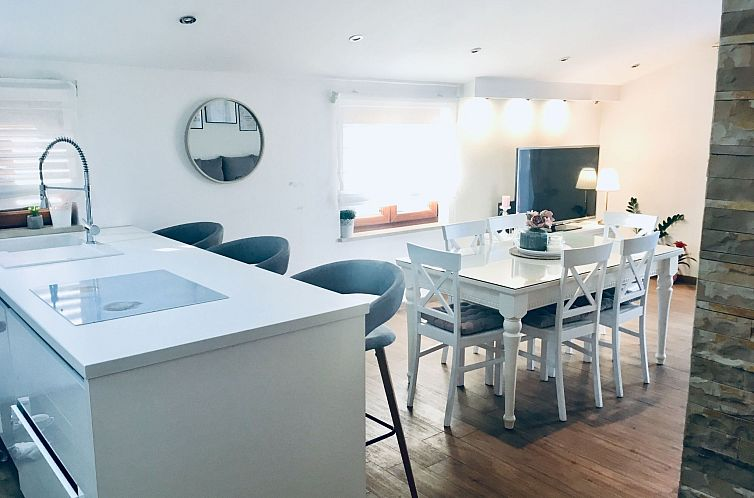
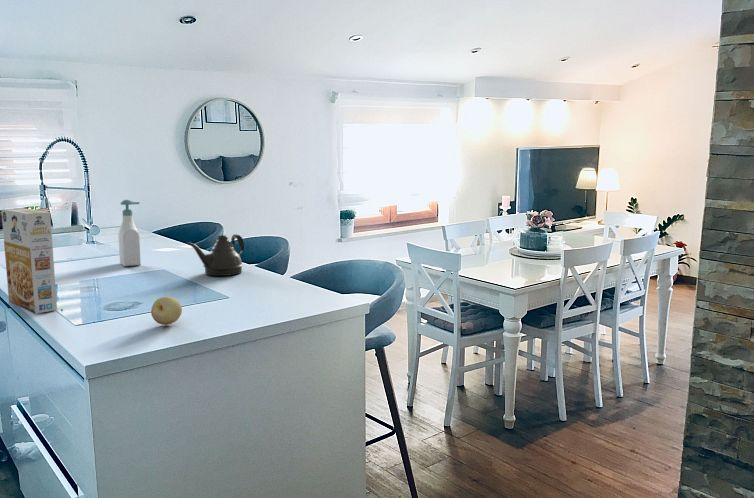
+ teapot (215, 255)
+ cereal box (28, 258)
+ soap bottle (130, 231)
+ fruit (166, 310)
